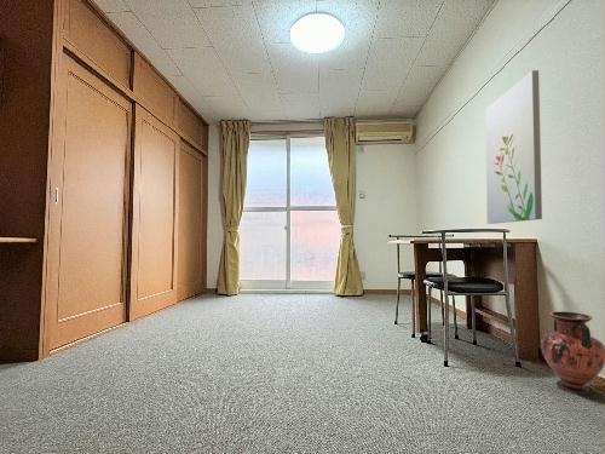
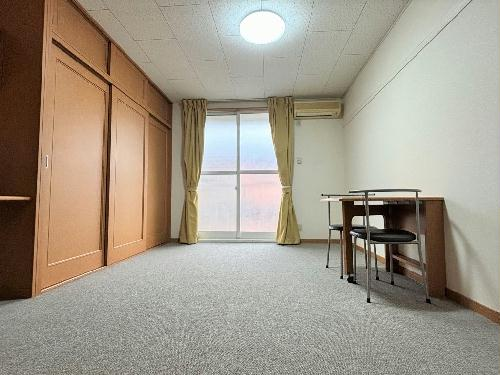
- wall art (509, 156)
- vase (571, 351)
